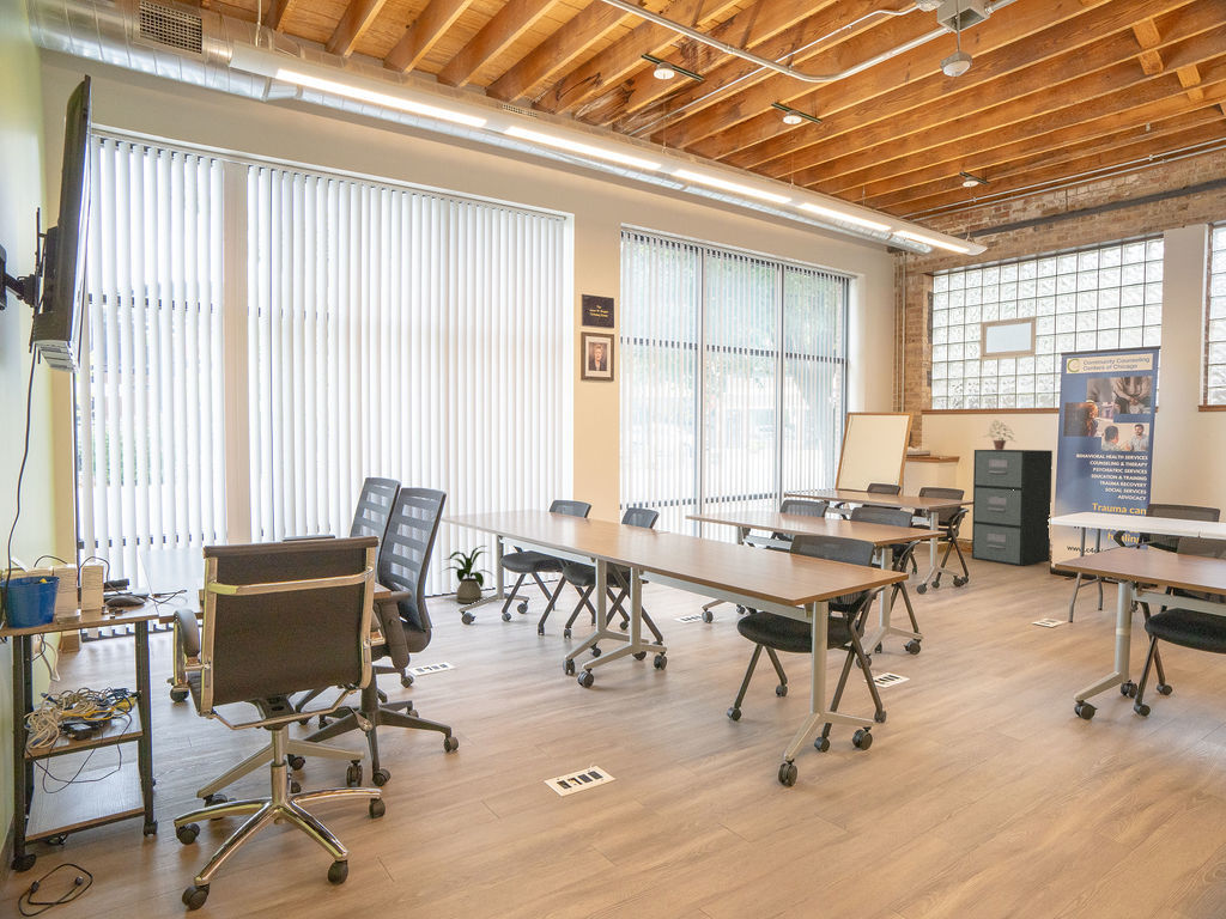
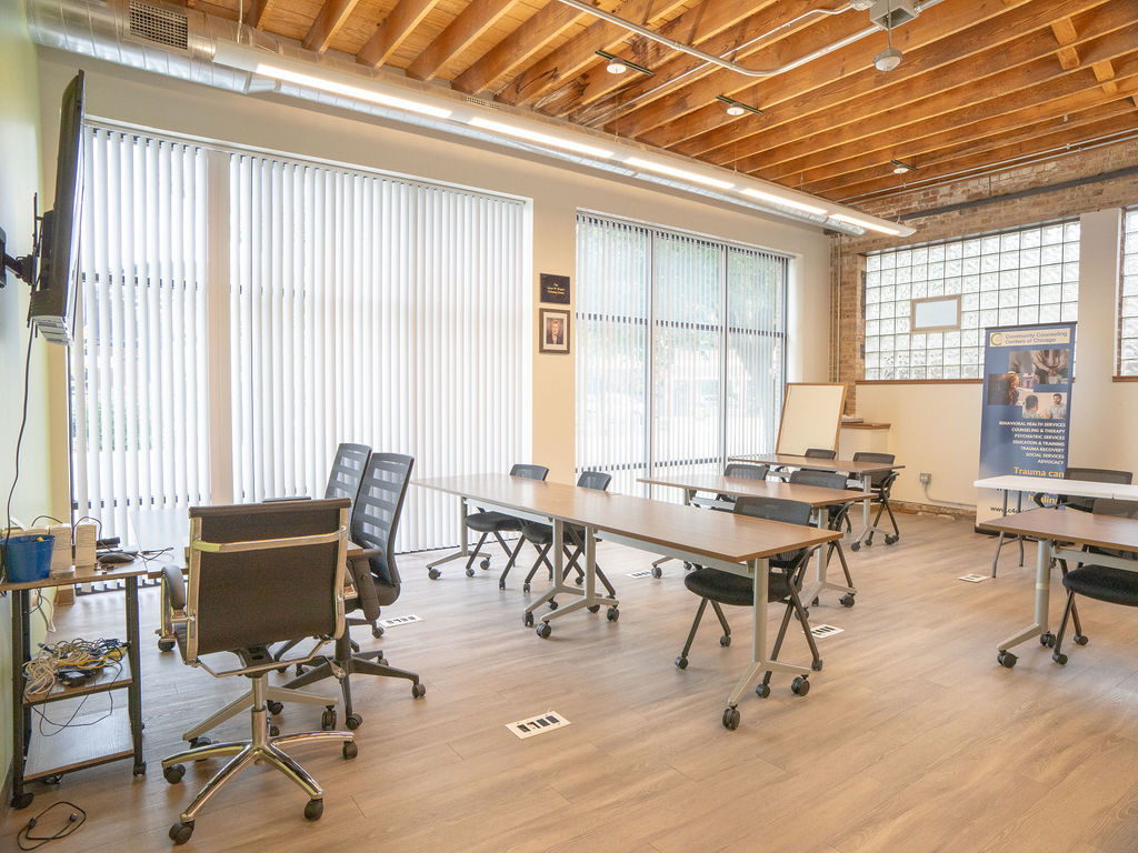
- house plant (467, 571)
- filing cabinet (1009, 505)
- potted plant (1000, 432)
